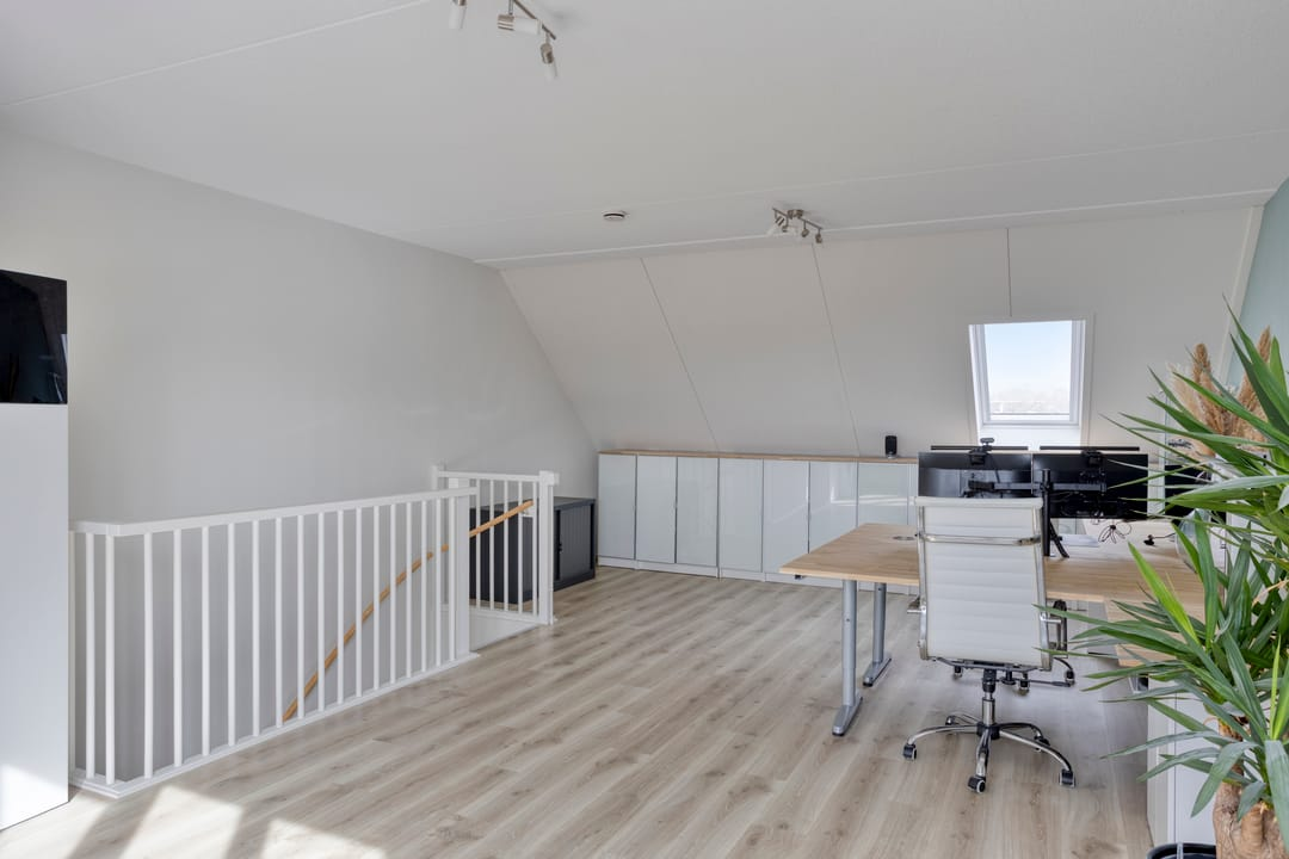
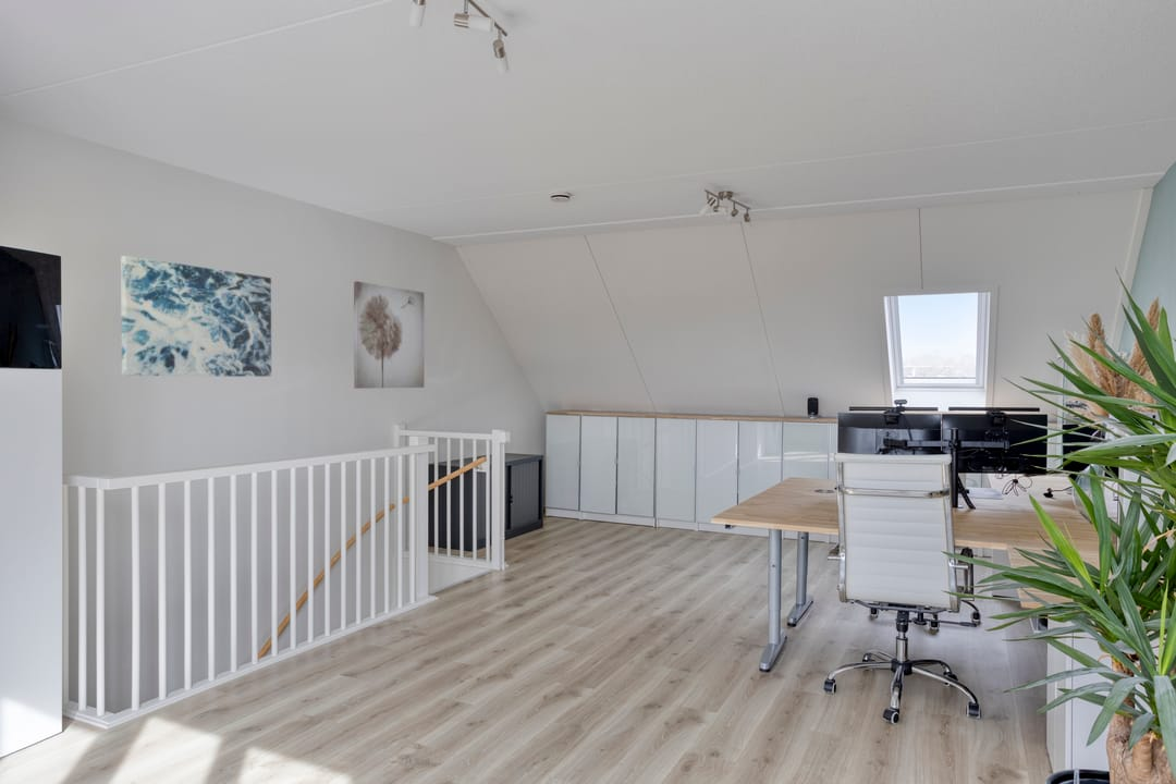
+ wall art (203, 321)
+ wall art (391, 338)
